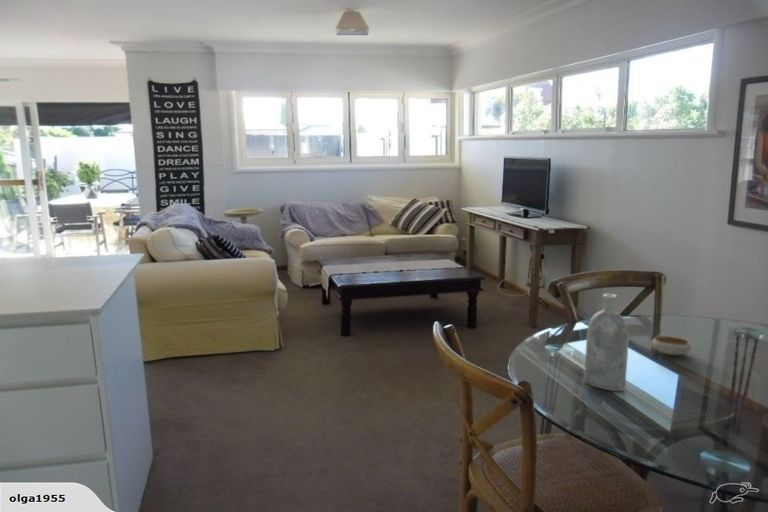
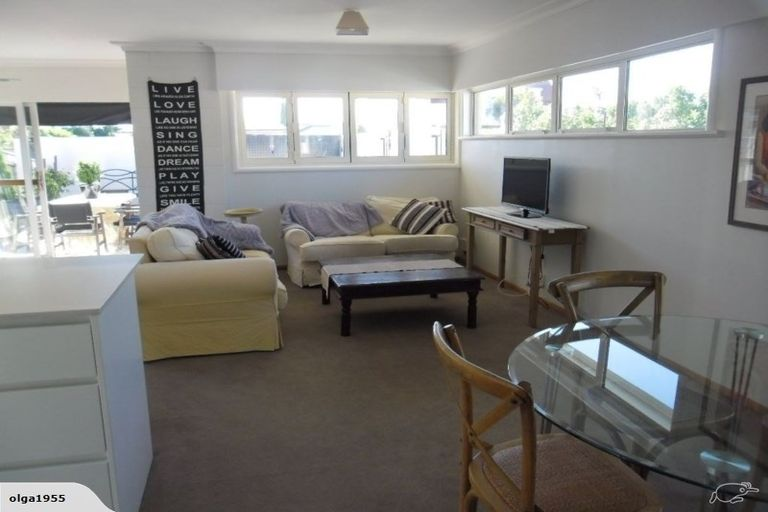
- bottle (607, 341)
- bowl (671, 346)
